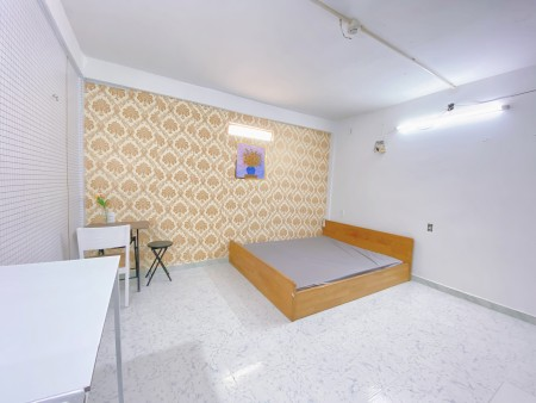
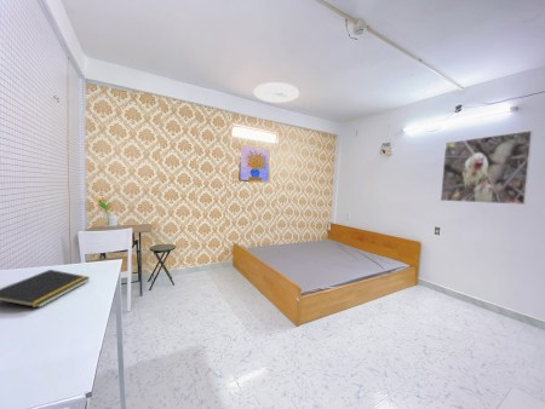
+ notepad (45, 286)
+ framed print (481, 169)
+ ceiling light (276, 91)
